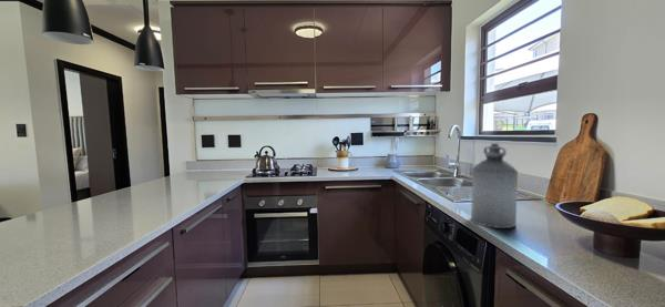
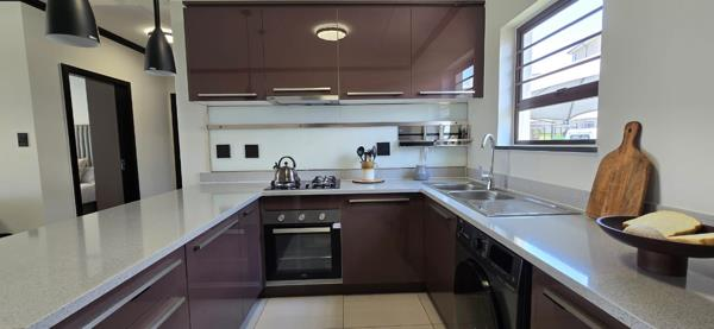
- bottle (493, 183)
